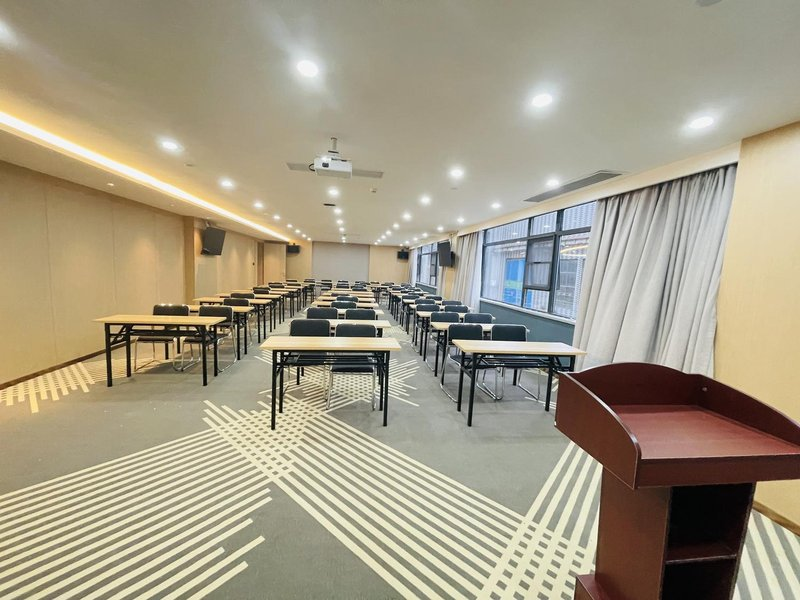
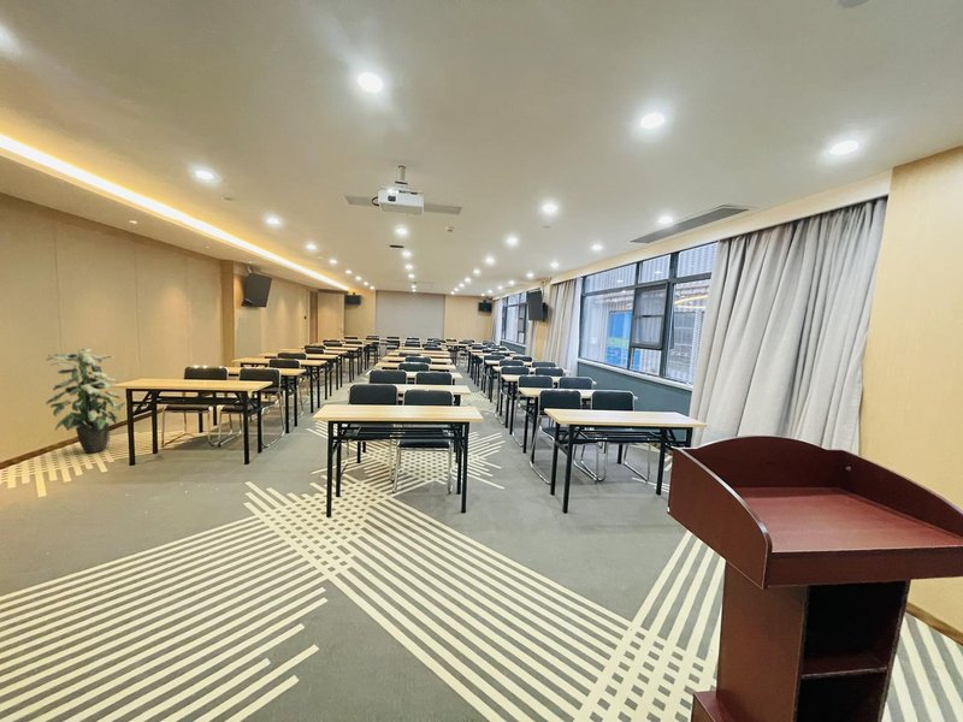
+ indoor plant (85, 400)
